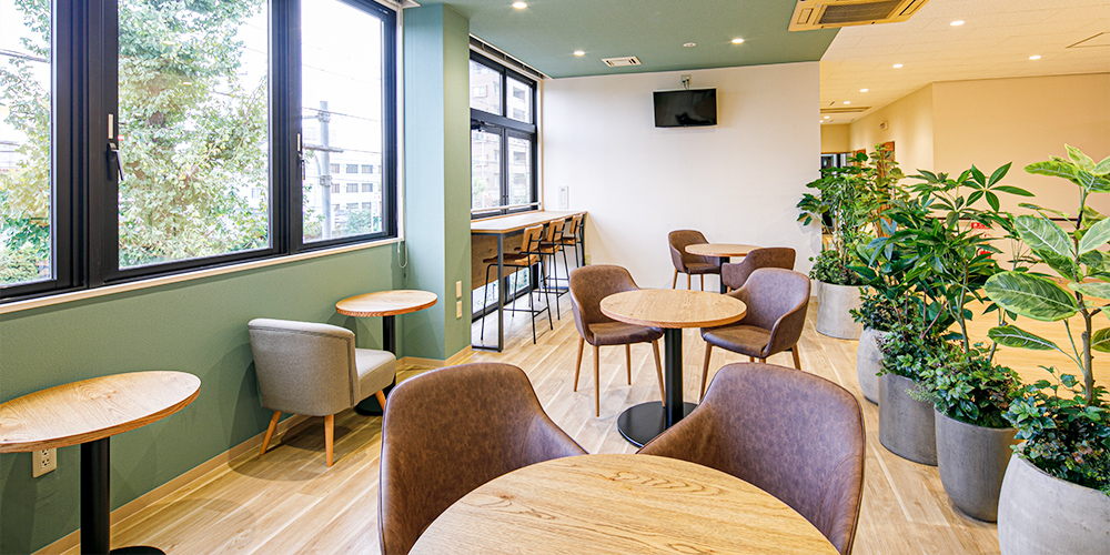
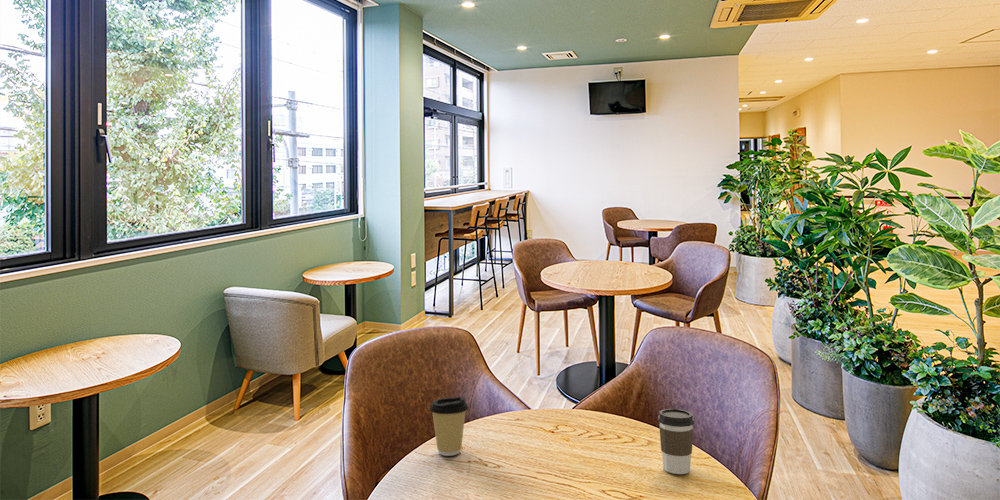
+ coffee cup (676, 441)
+ coffee cup (449, 425)
